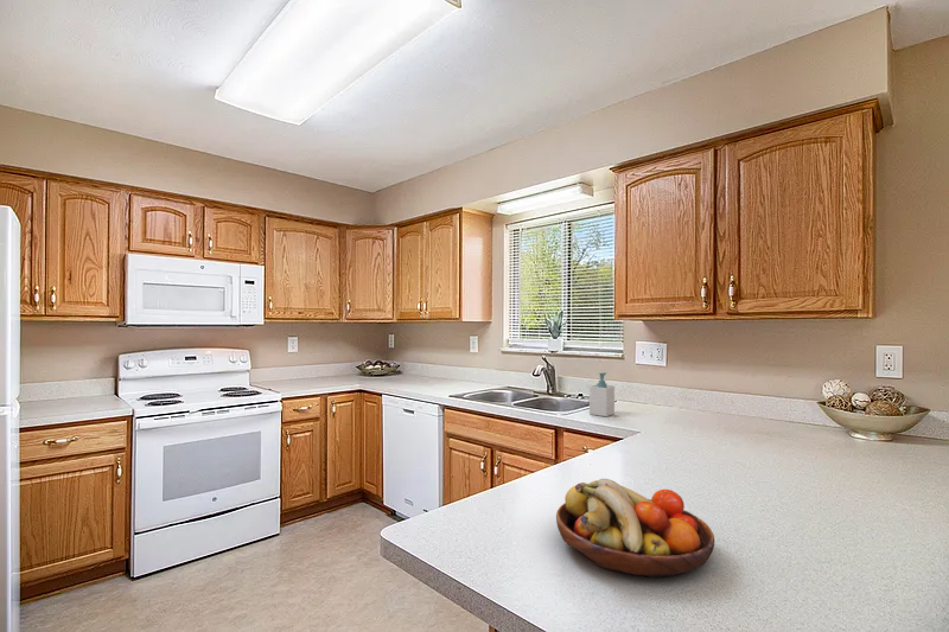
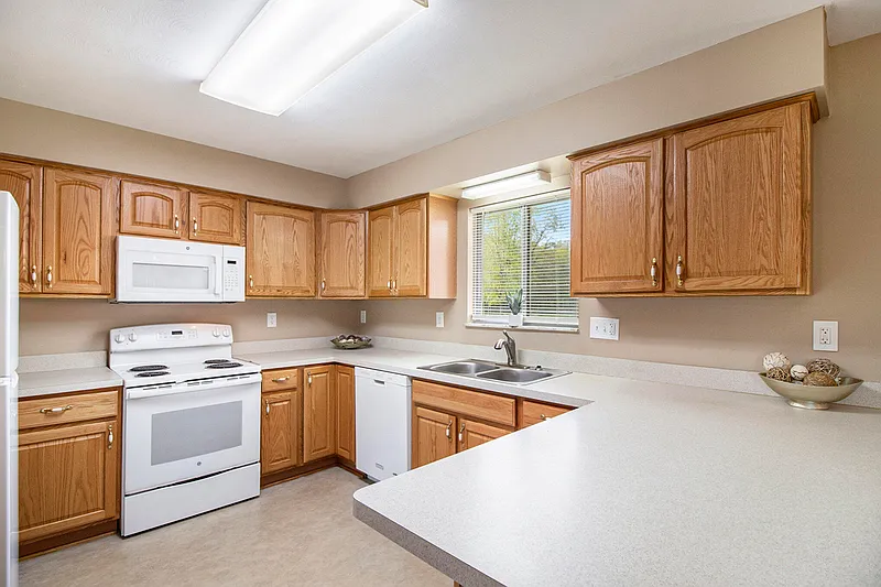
- soap bottle (601, 392)
- fruit bowl (631, 516)
